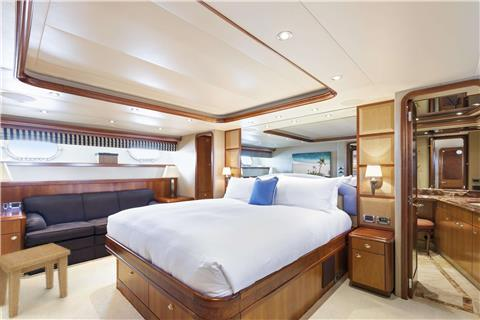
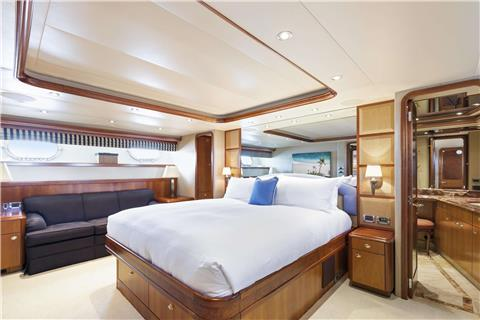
- side table (31, 270)
